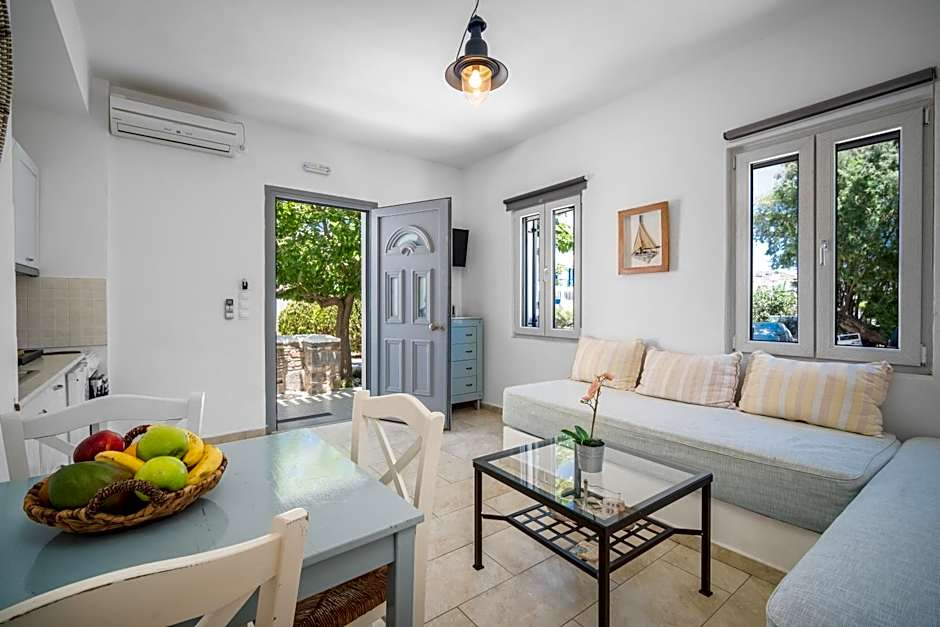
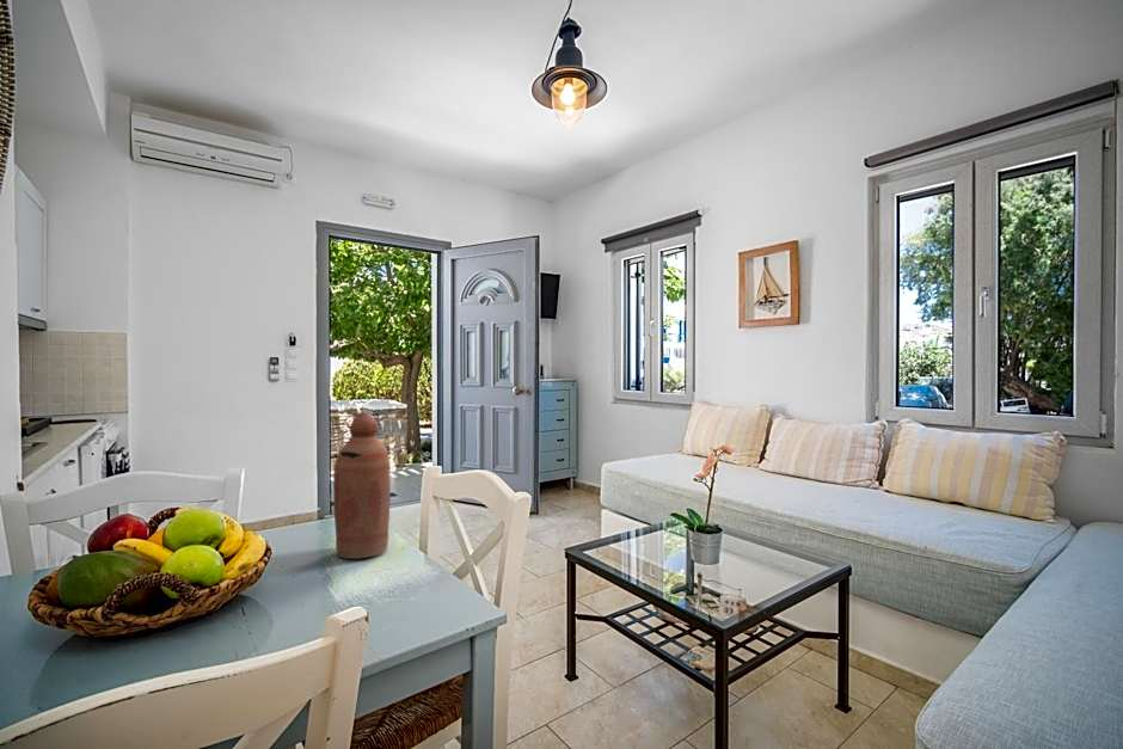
+ bottle (362, 481)
